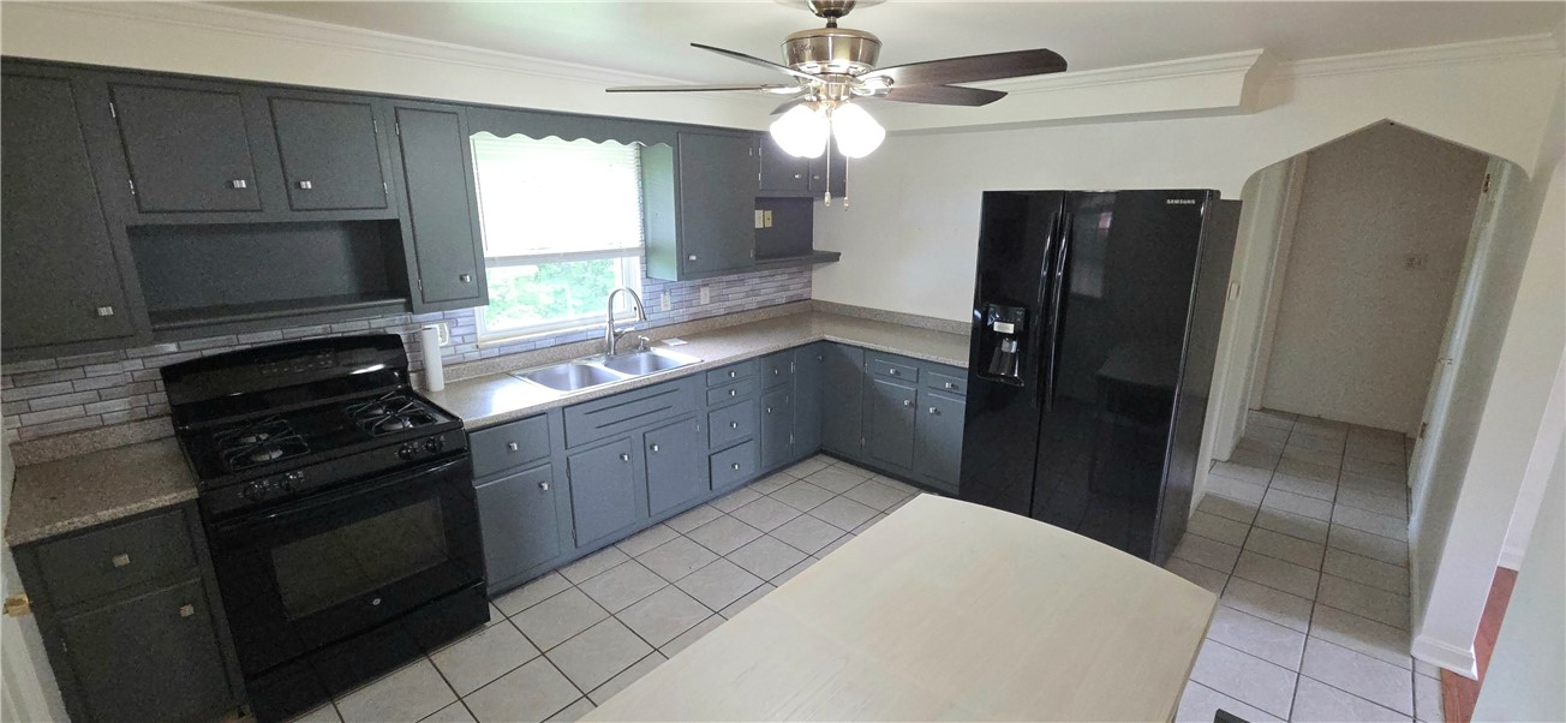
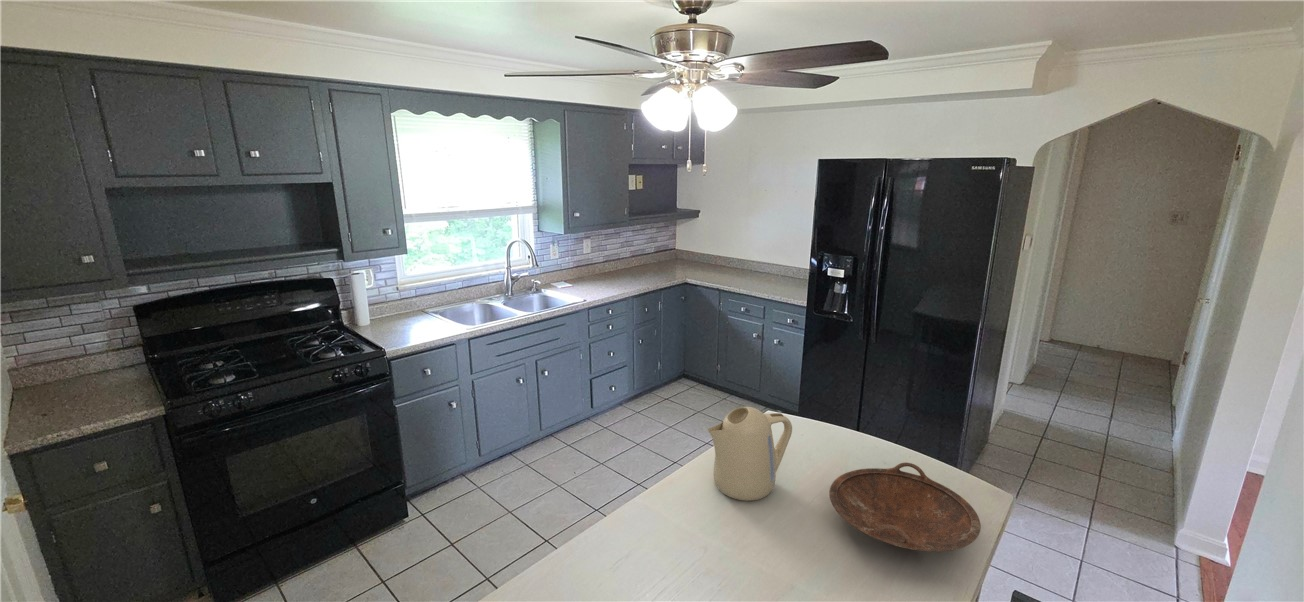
+ bowl (900, 510)
+ kettle (749, 447)
